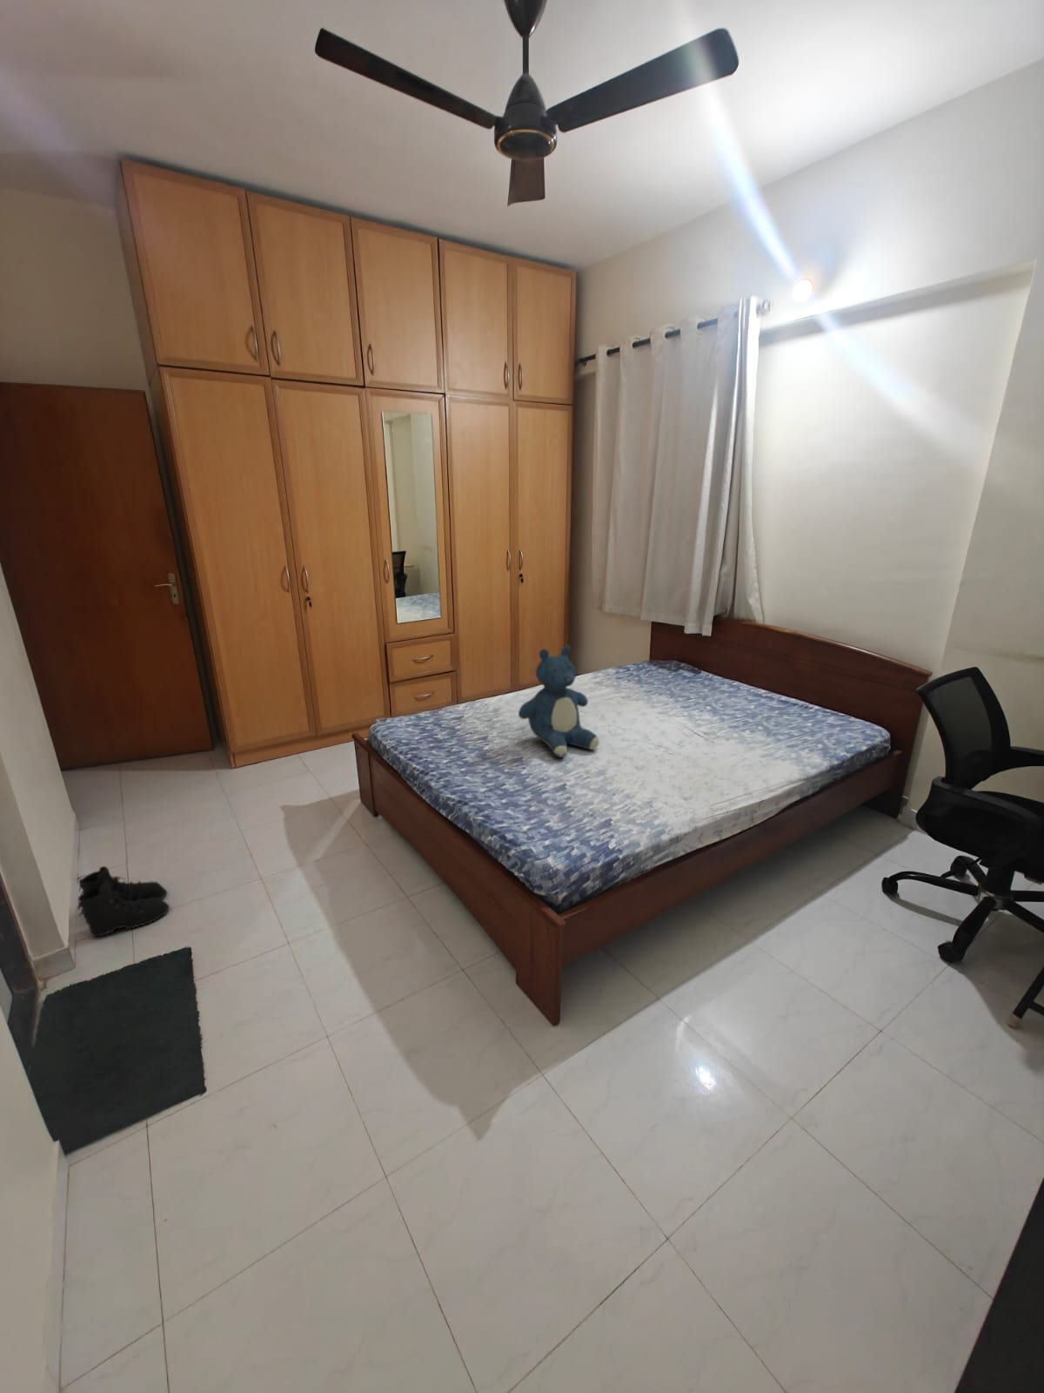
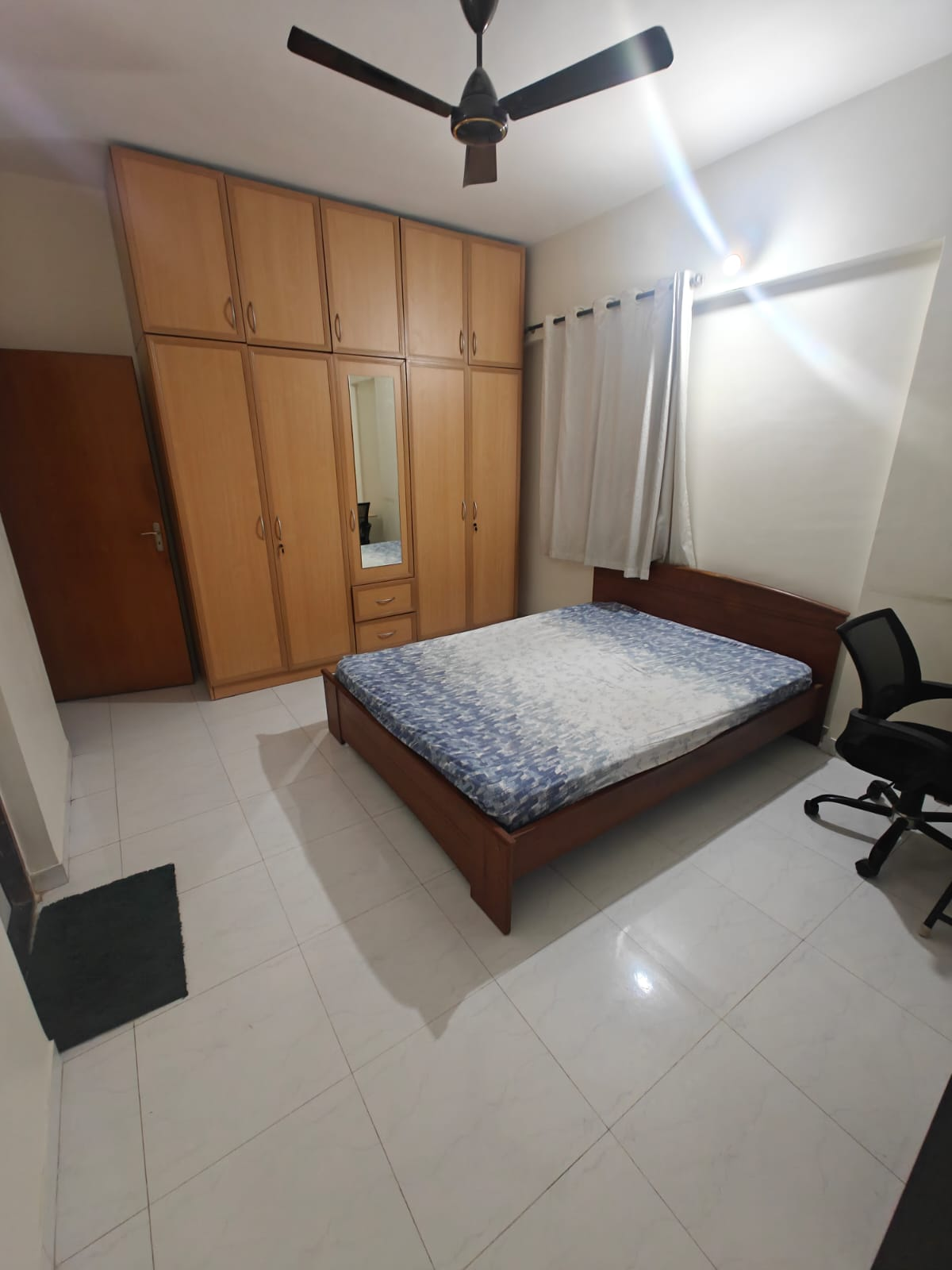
- boots (123, 893)
- teddy bear (561, 699)
